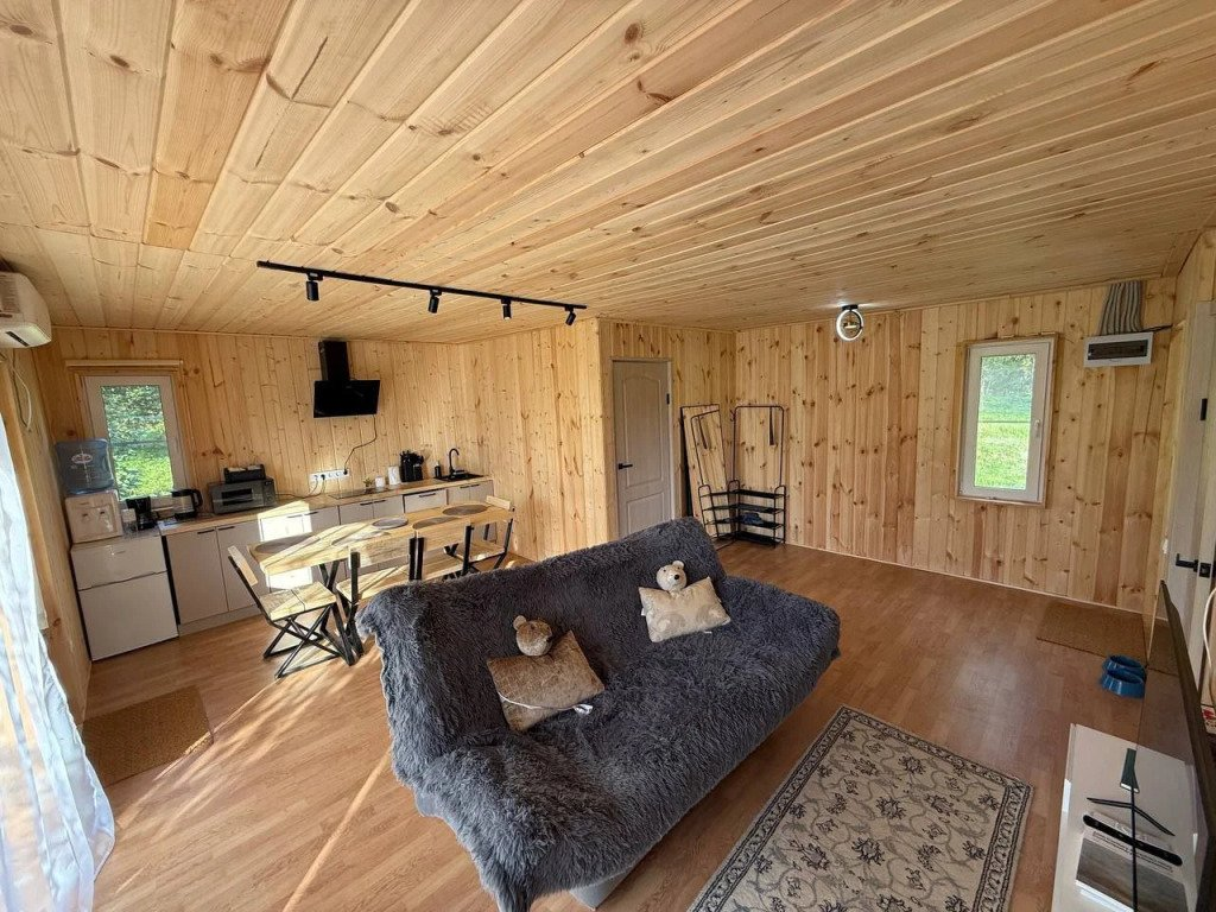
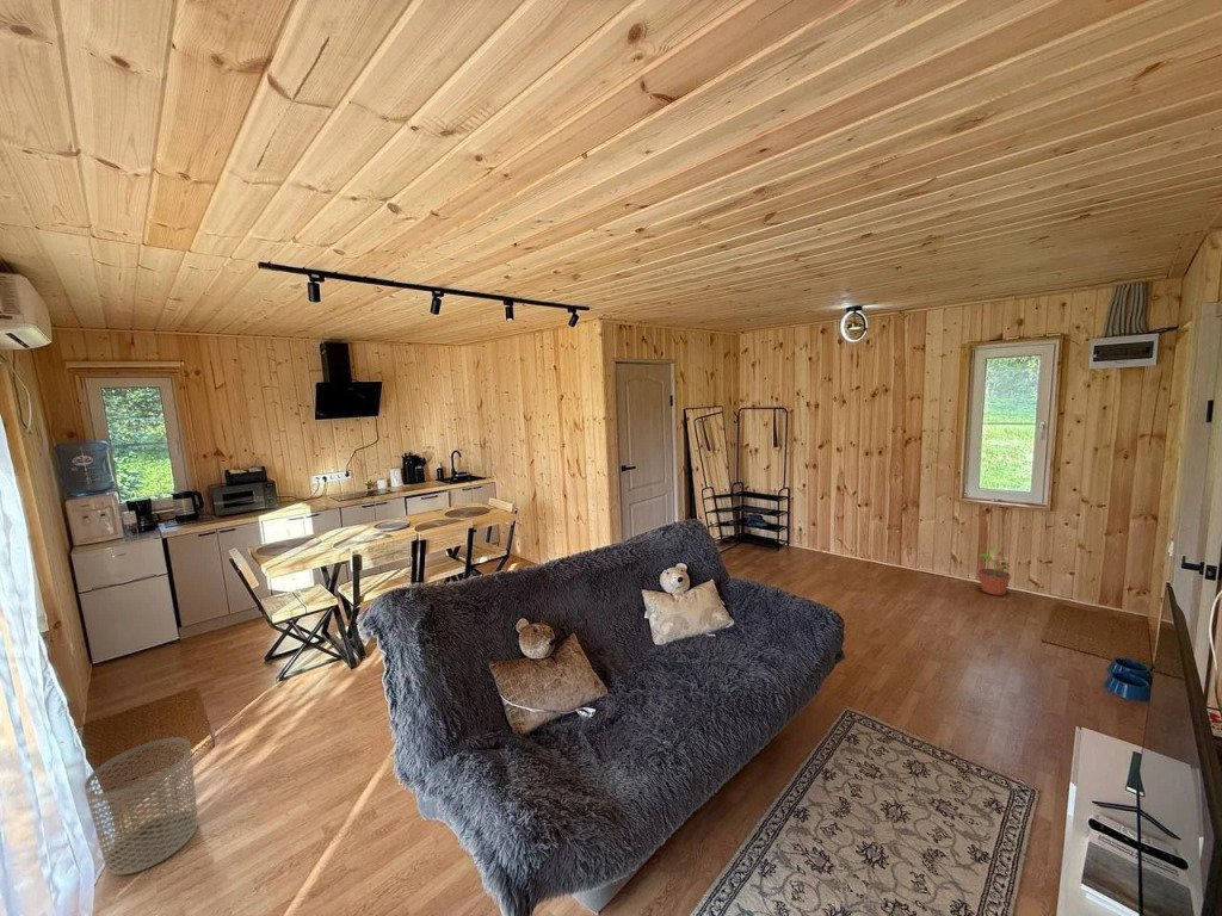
+ potted plant (994, 570)
+ waste bin (147, 803)
